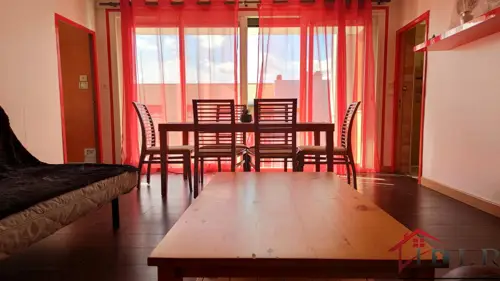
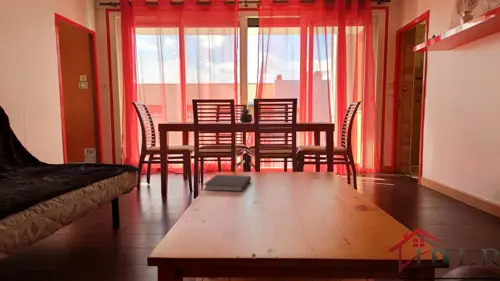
+ notebook (228, 182)
